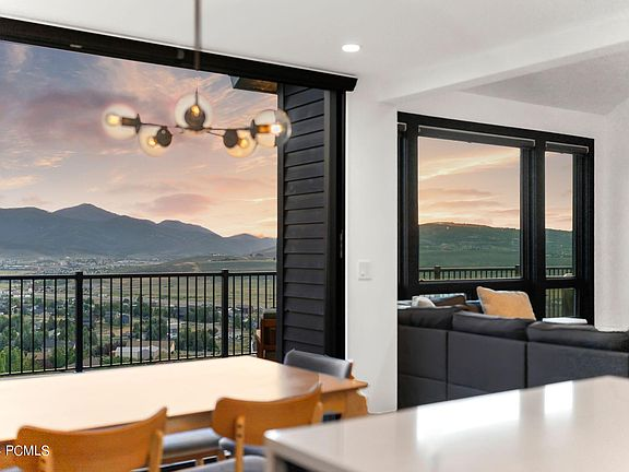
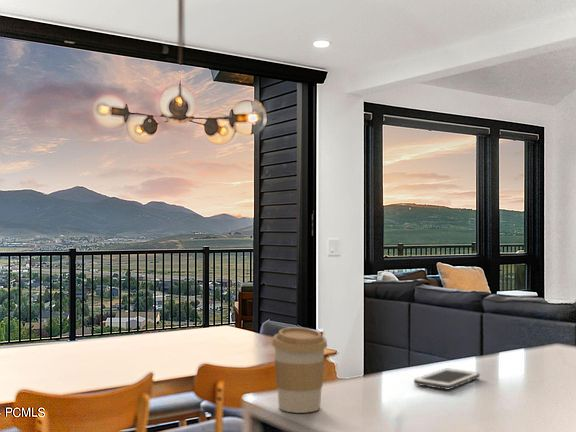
+ cell phone (447, 378)
+ coffee cup (299, 368)
